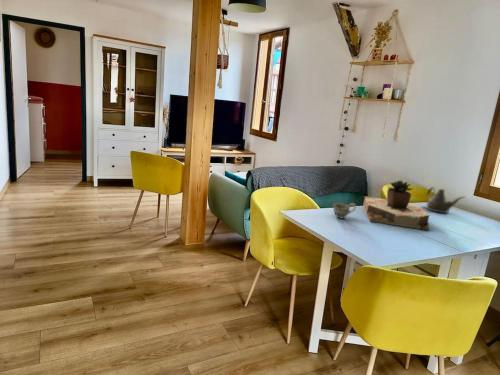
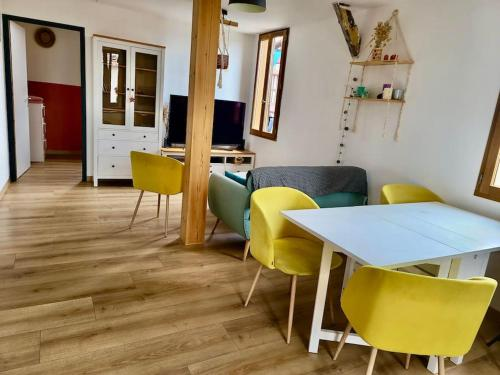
- teapot (443, 201)
- succulent plant (397, 199)
- cup (342, 209)
